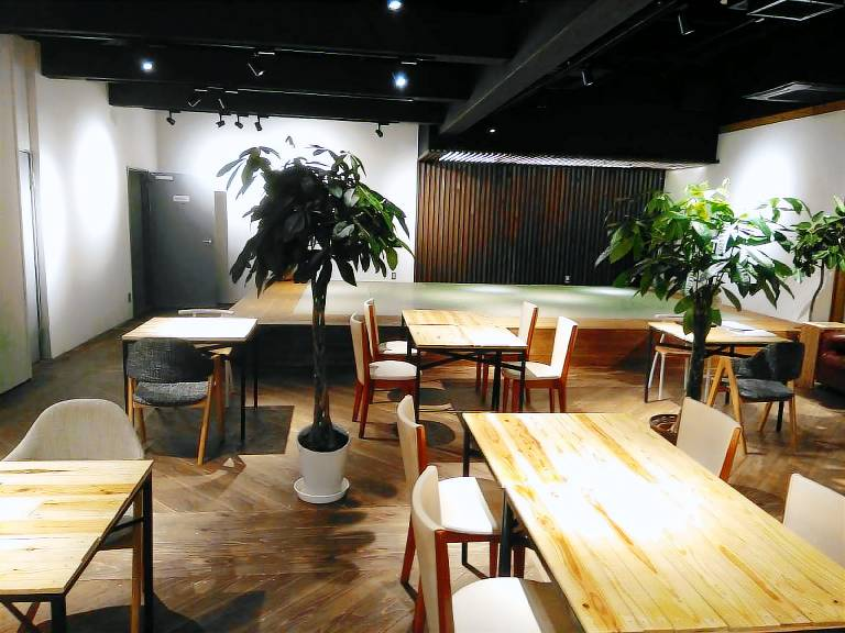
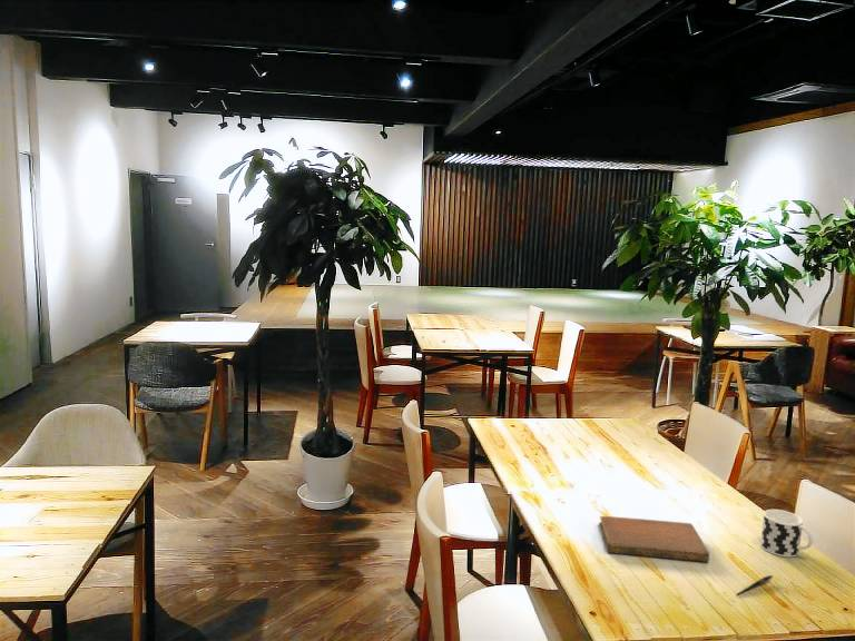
+ cup (787, 534)
+ notebook (650, 538)
+ pen (754, 584)
